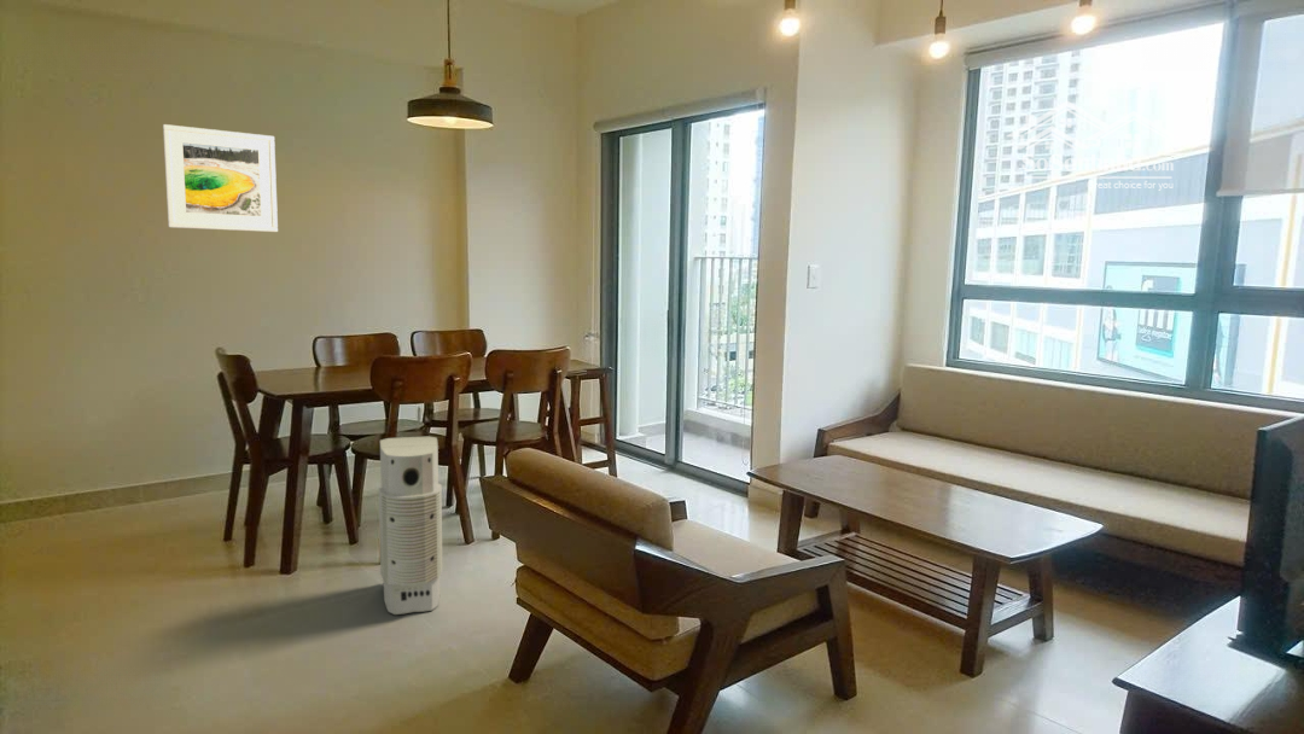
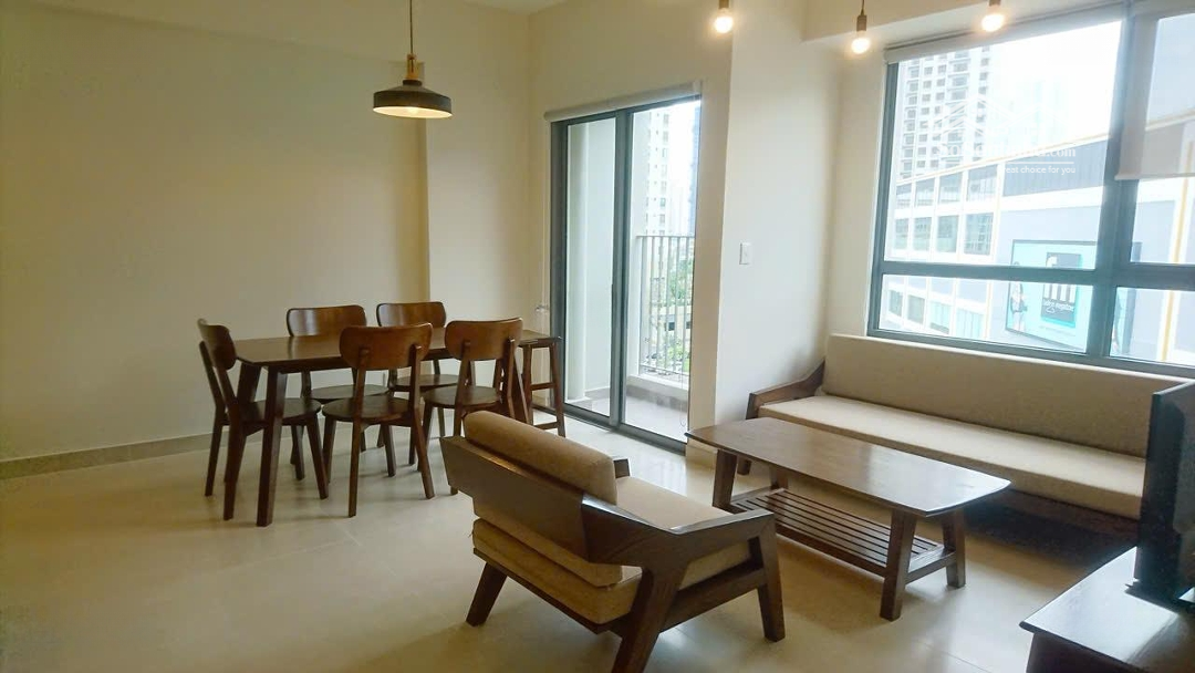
- air purifier (411, 520)
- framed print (222, 180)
